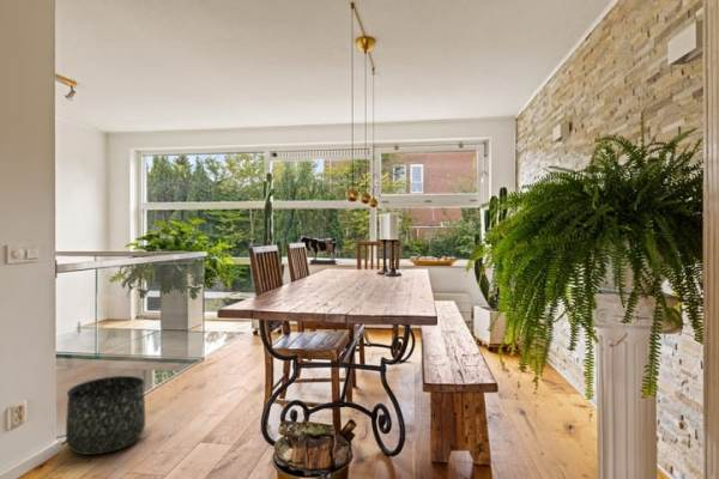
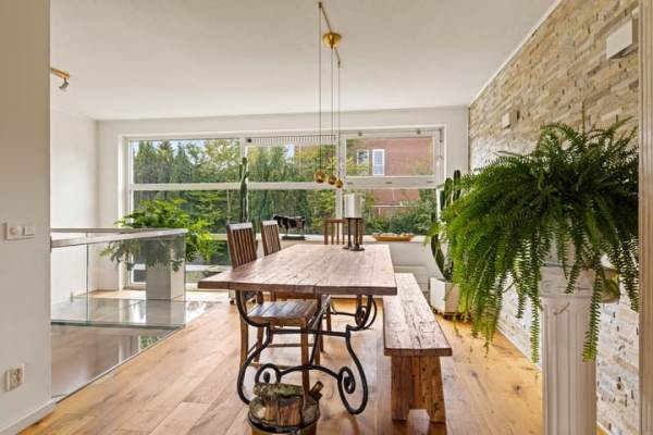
- basket (107, 413)
